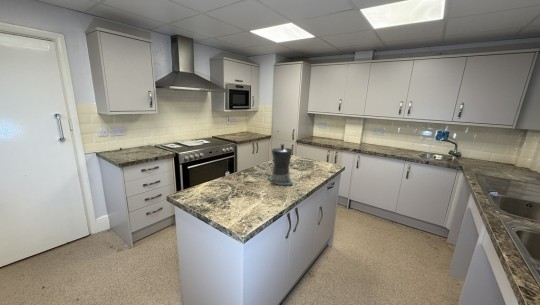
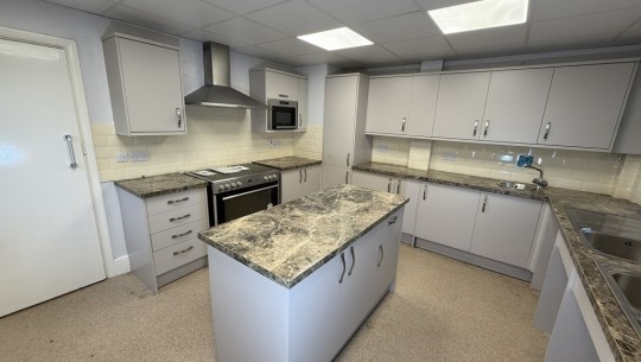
- coffee maker (281, 162)
